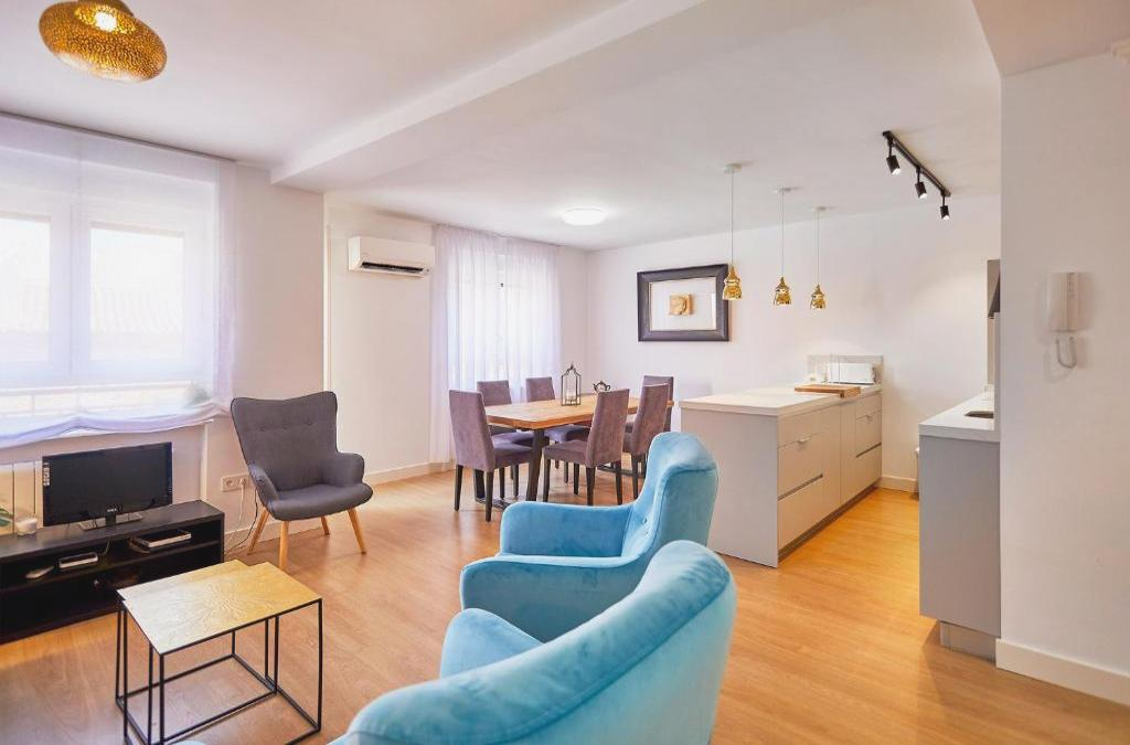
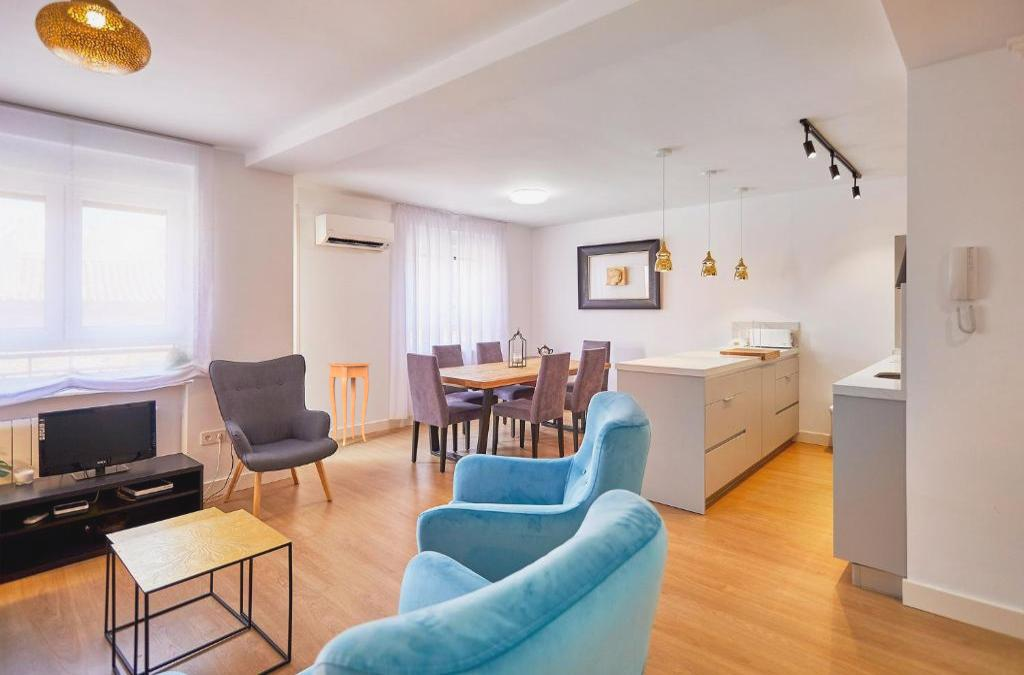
+ side table (351, 402)
